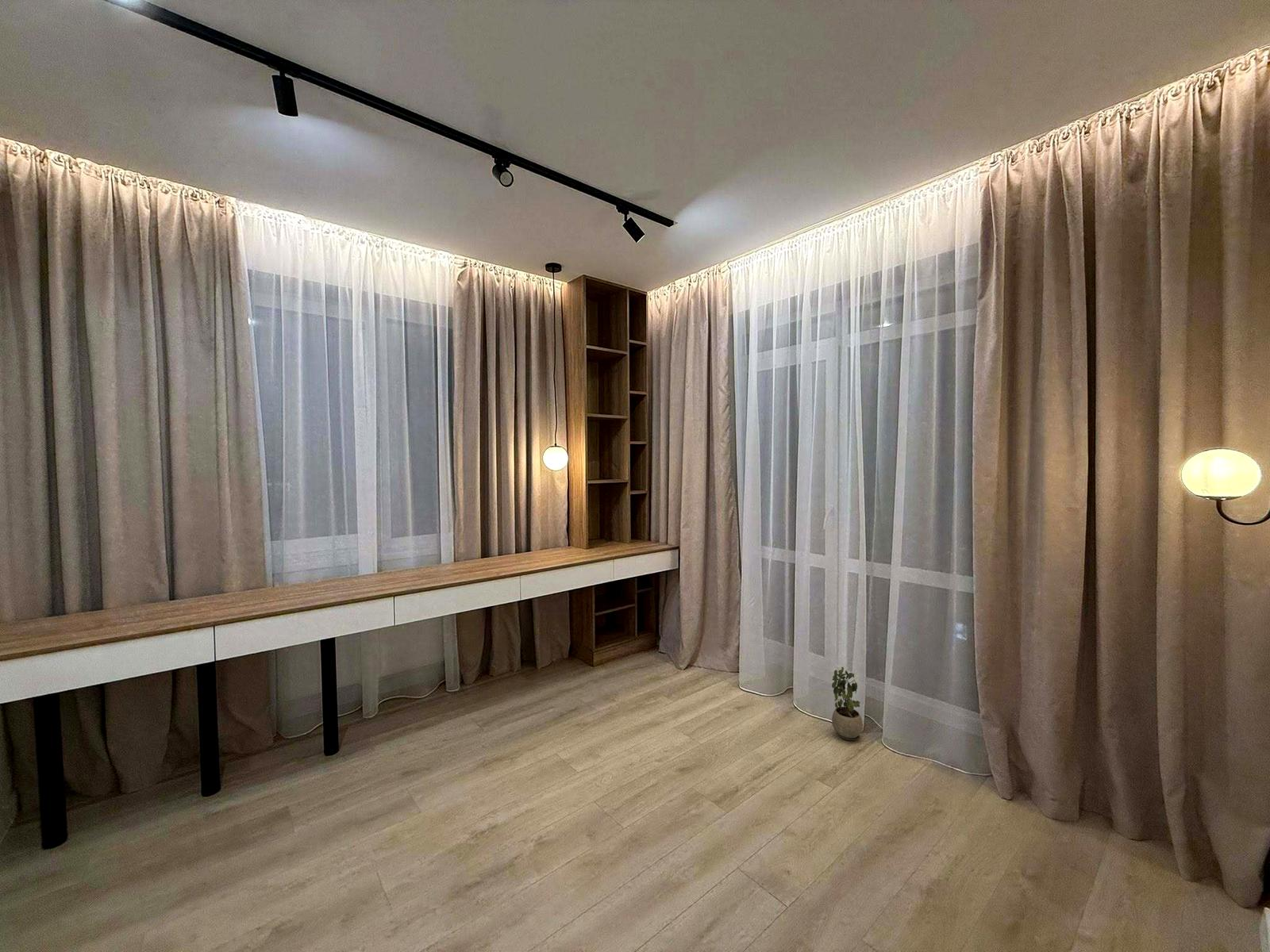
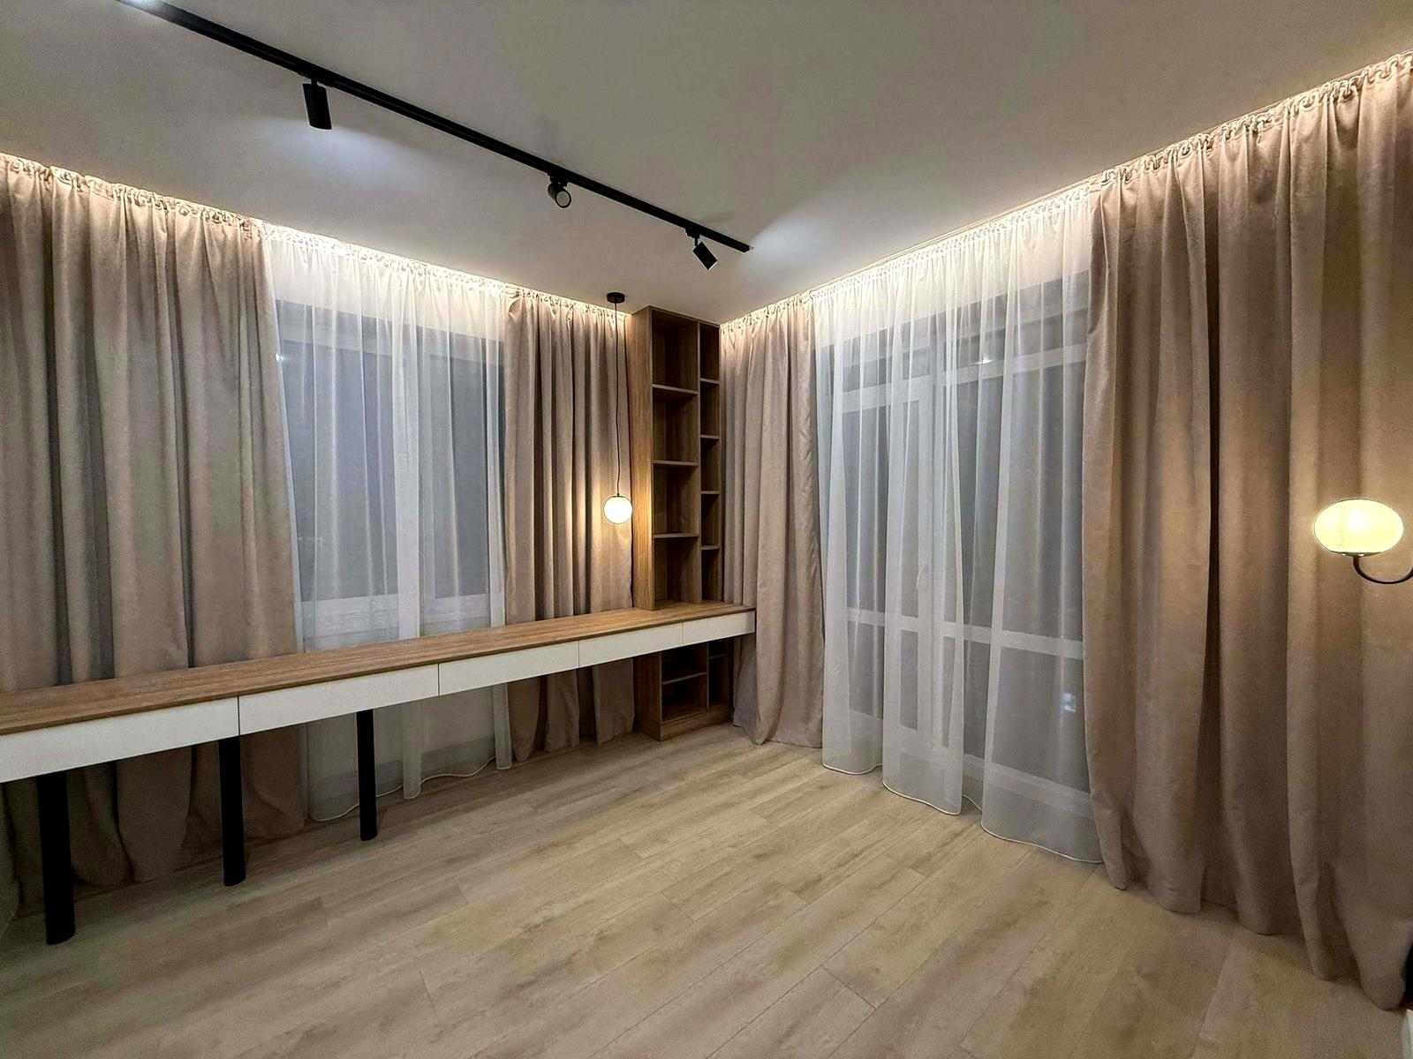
- potted plant (849, 705)
